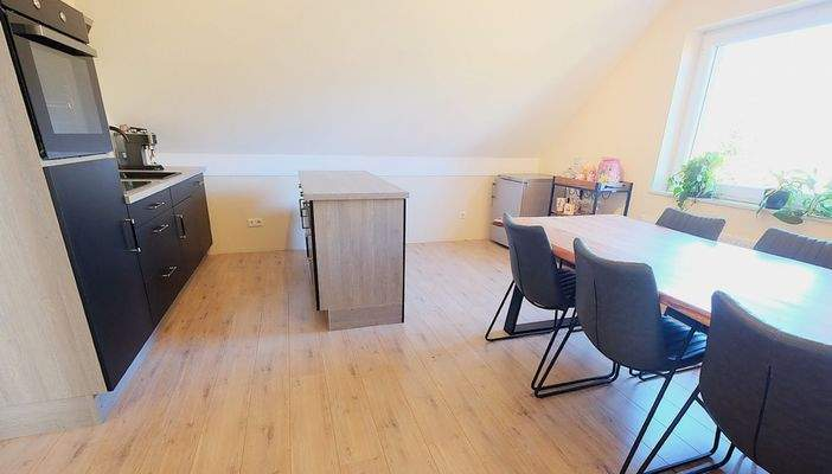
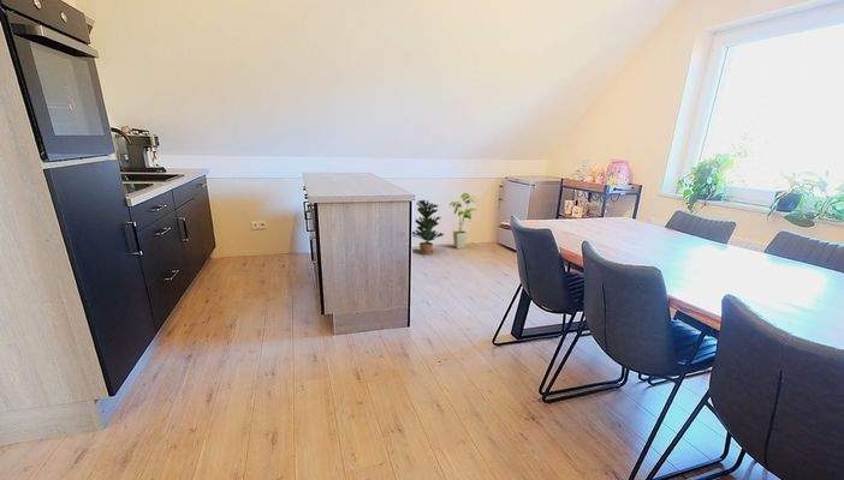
+ potted plant (424, 226)
+ house plant (463, 221)
